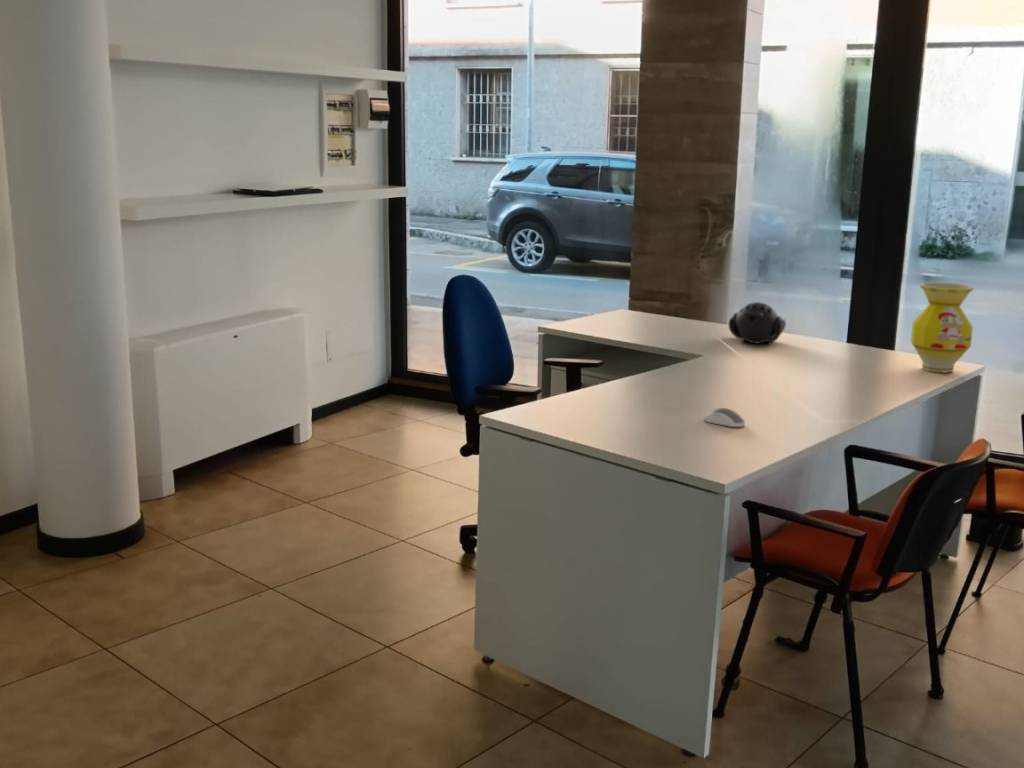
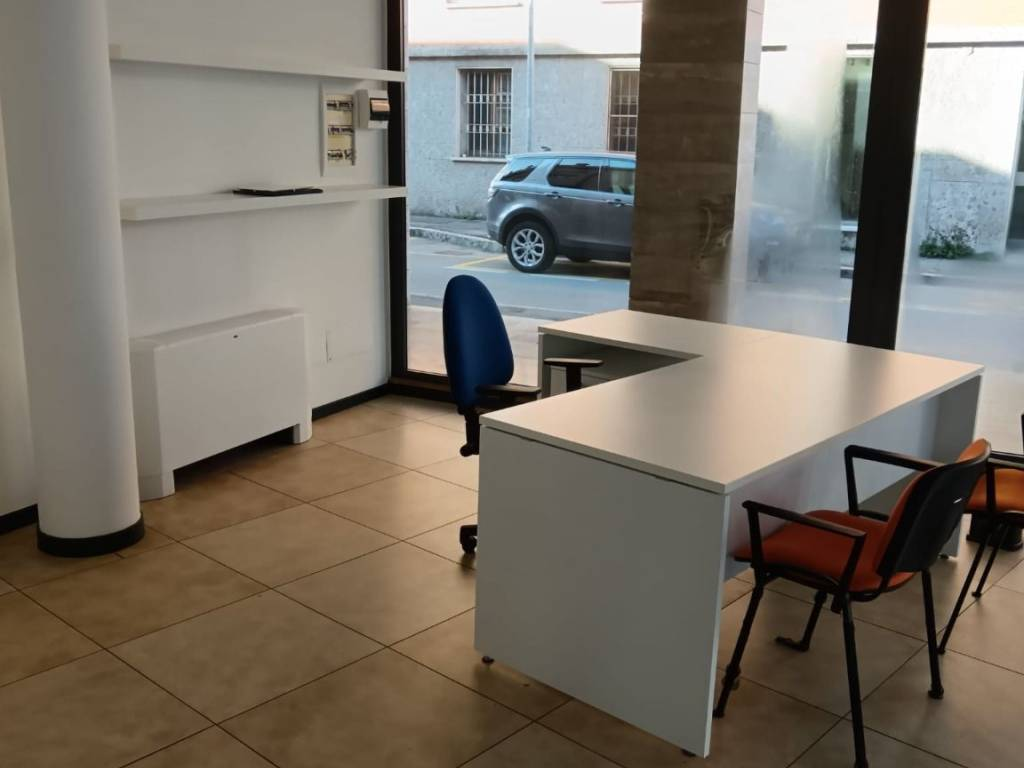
- speaker (756, 322)
- vase (942, 327)
- computer mouse (724, 415)
